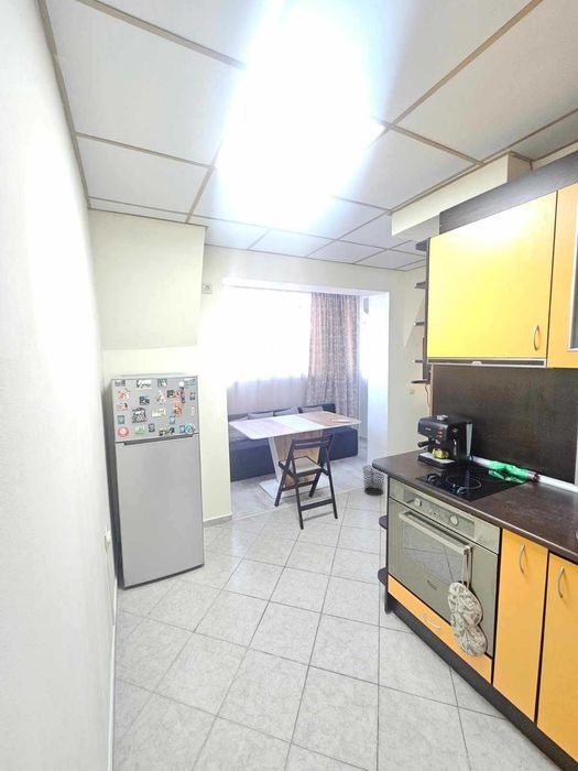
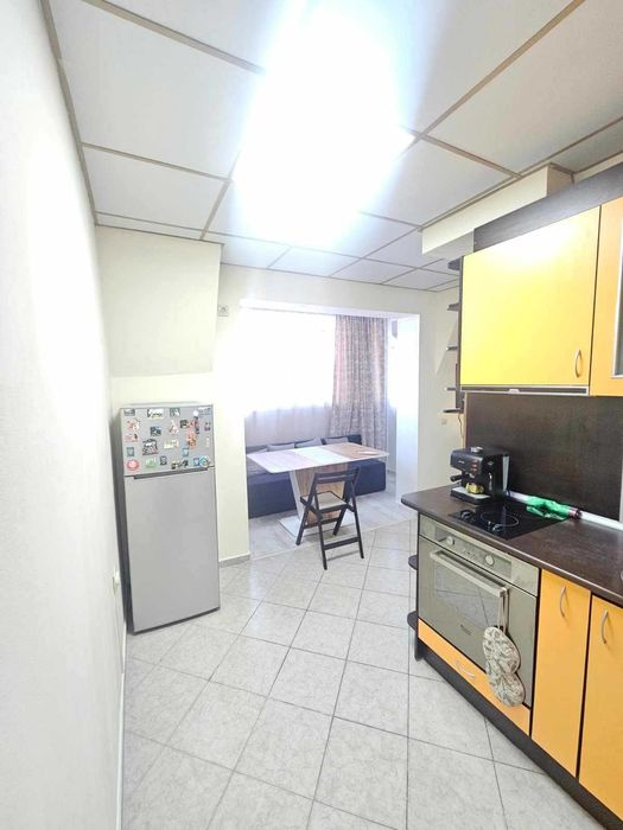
- waste bin (373, 480)
